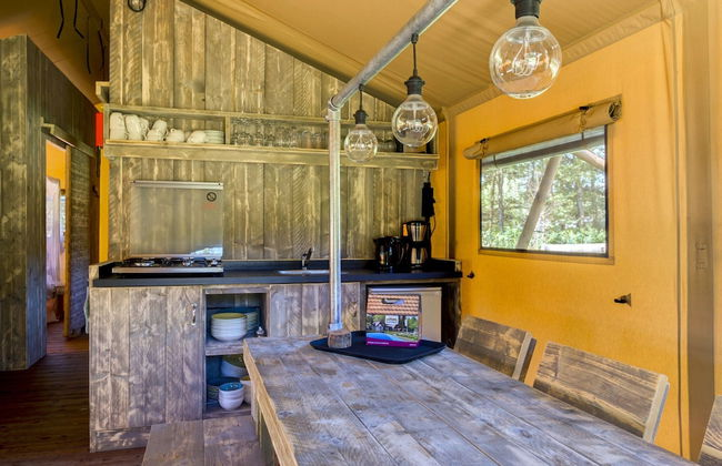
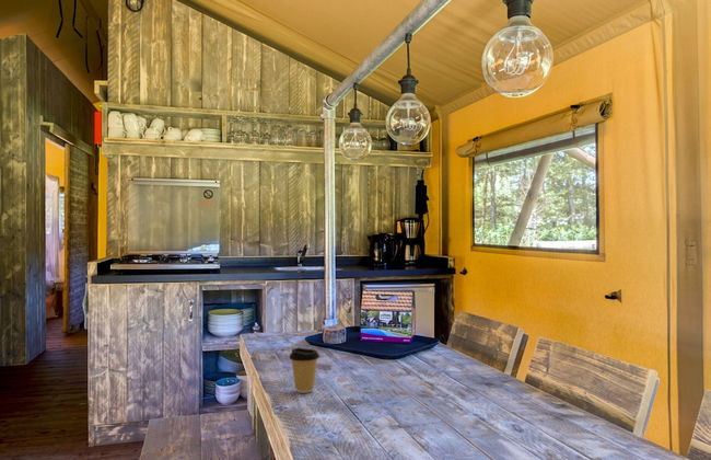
+ coffee cup (304, 370)
